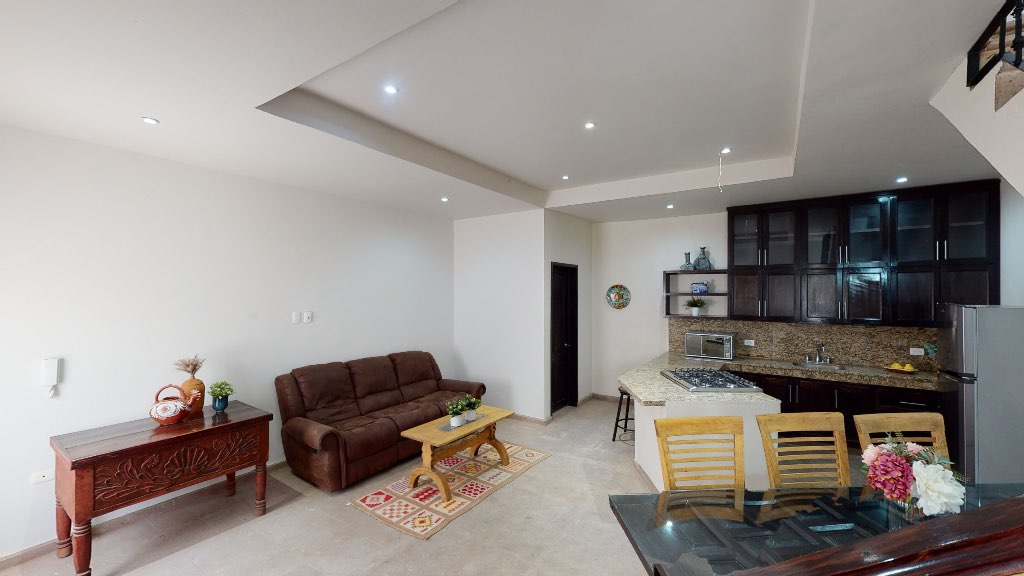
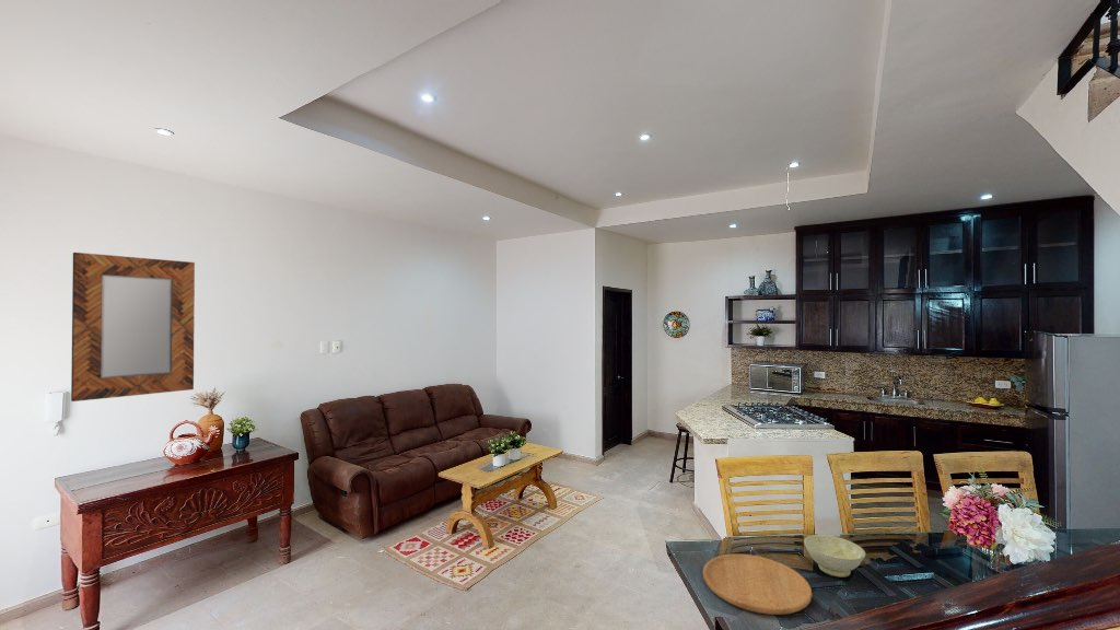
+ home mirror (138, 326)
+ cutting board (755, 582)
+ bowl (833, 558)
